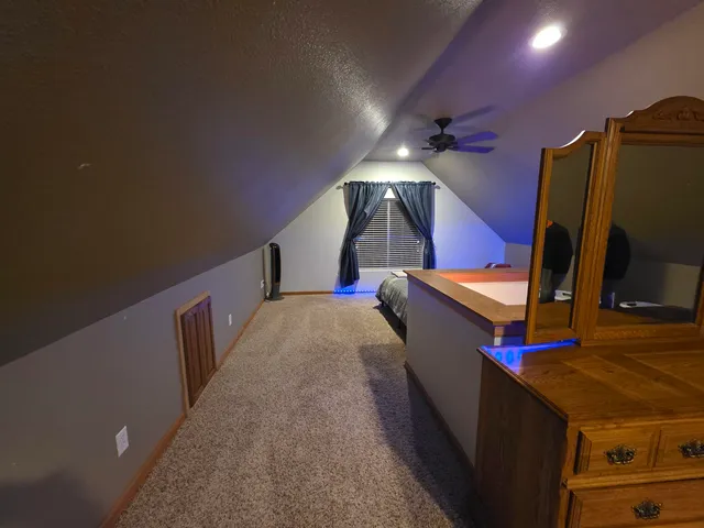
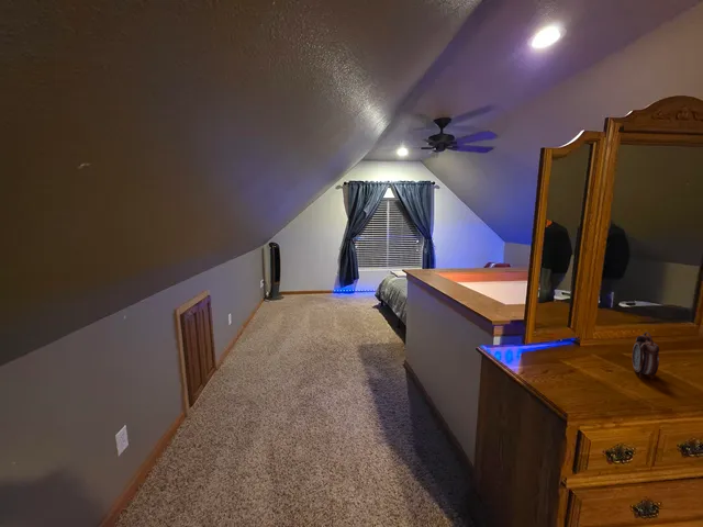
+ alarm clock (646, 354)
